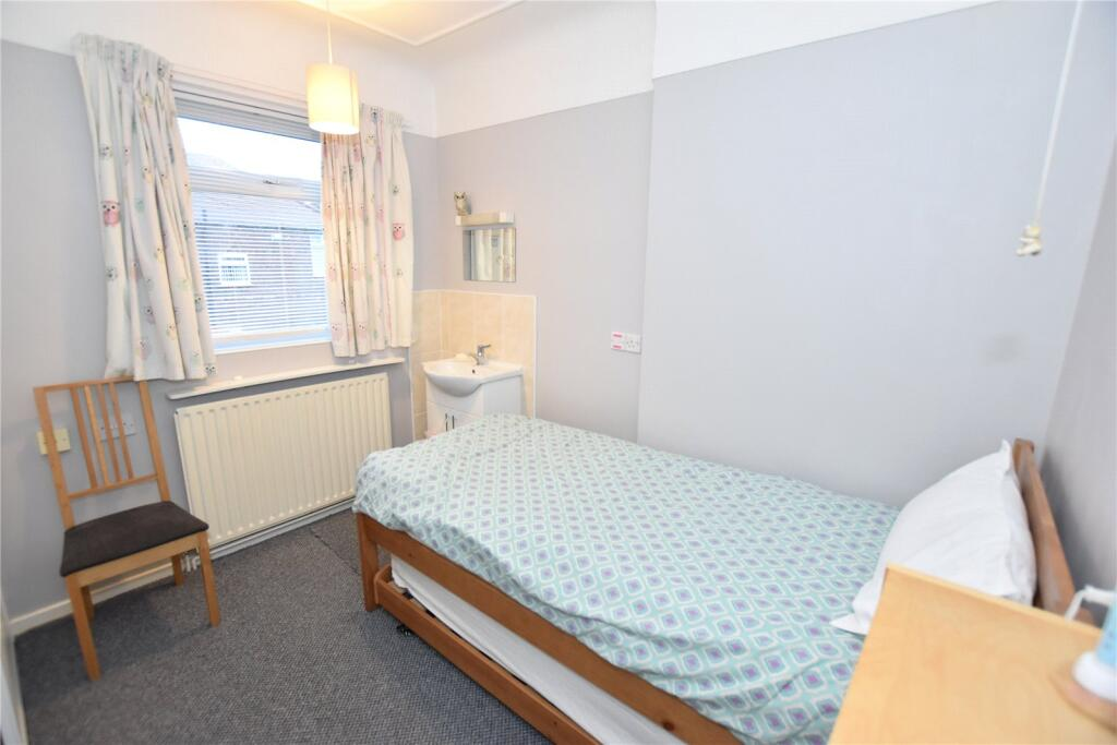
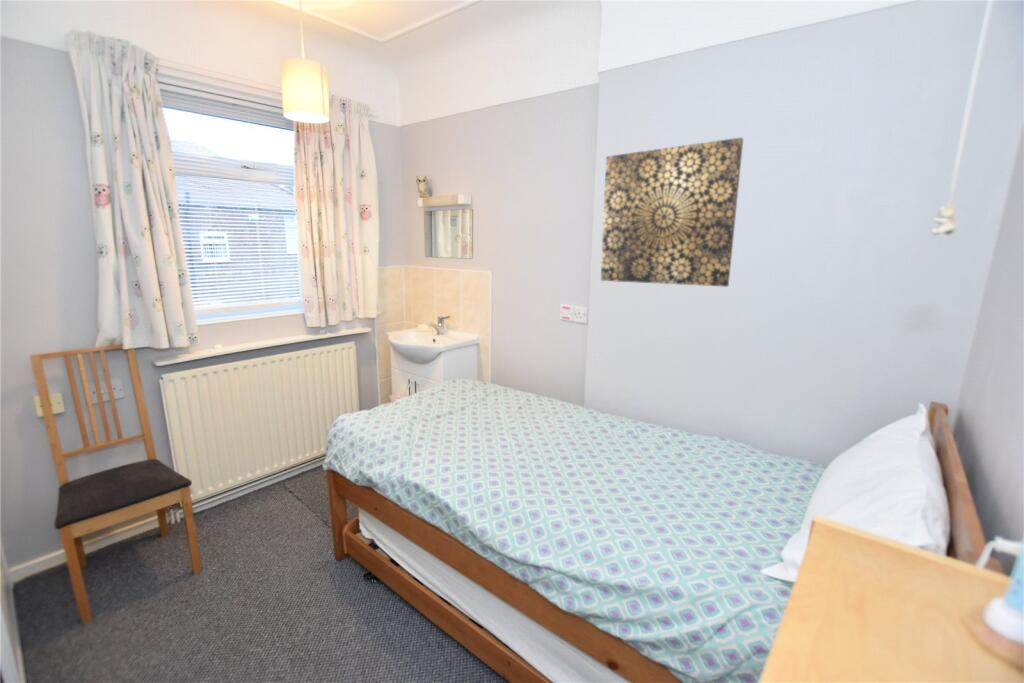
+ wall art (664, 217)
